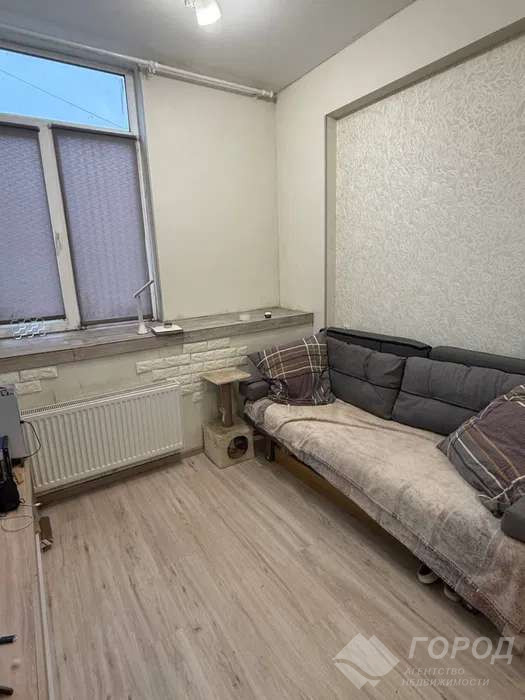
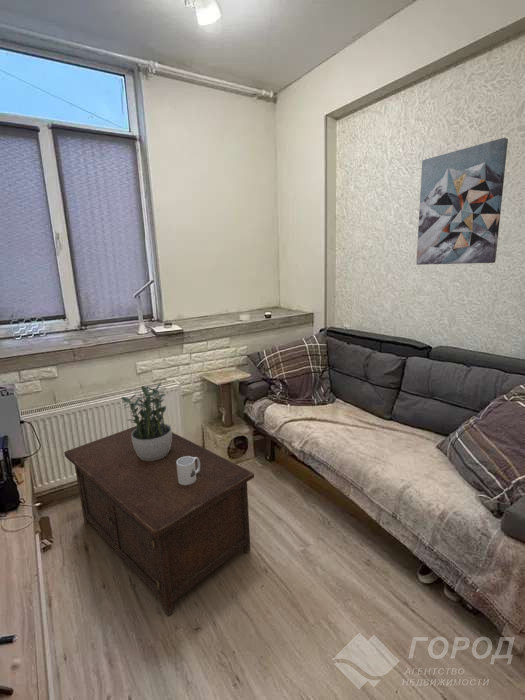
+ cabinet (156, 500)
+ potted plant (147, 419)
+ wall art (457, 208)
+ mug (189, 468)
